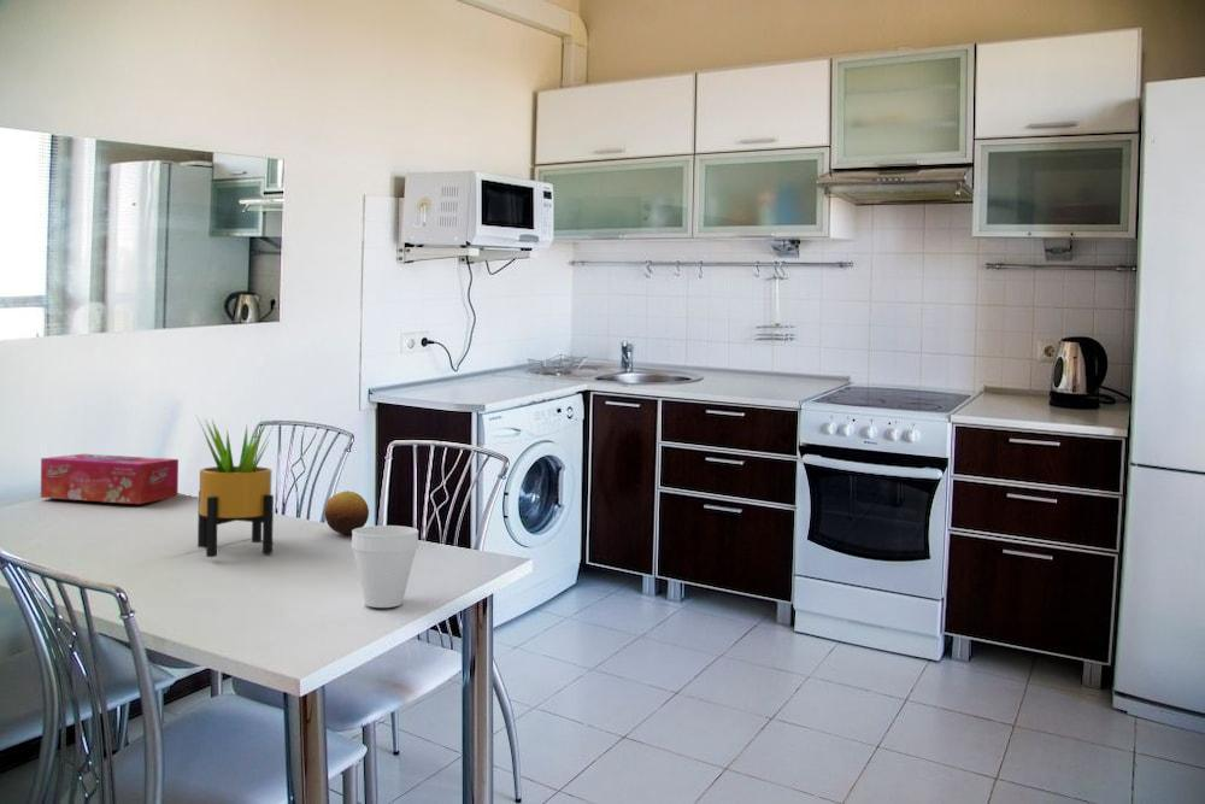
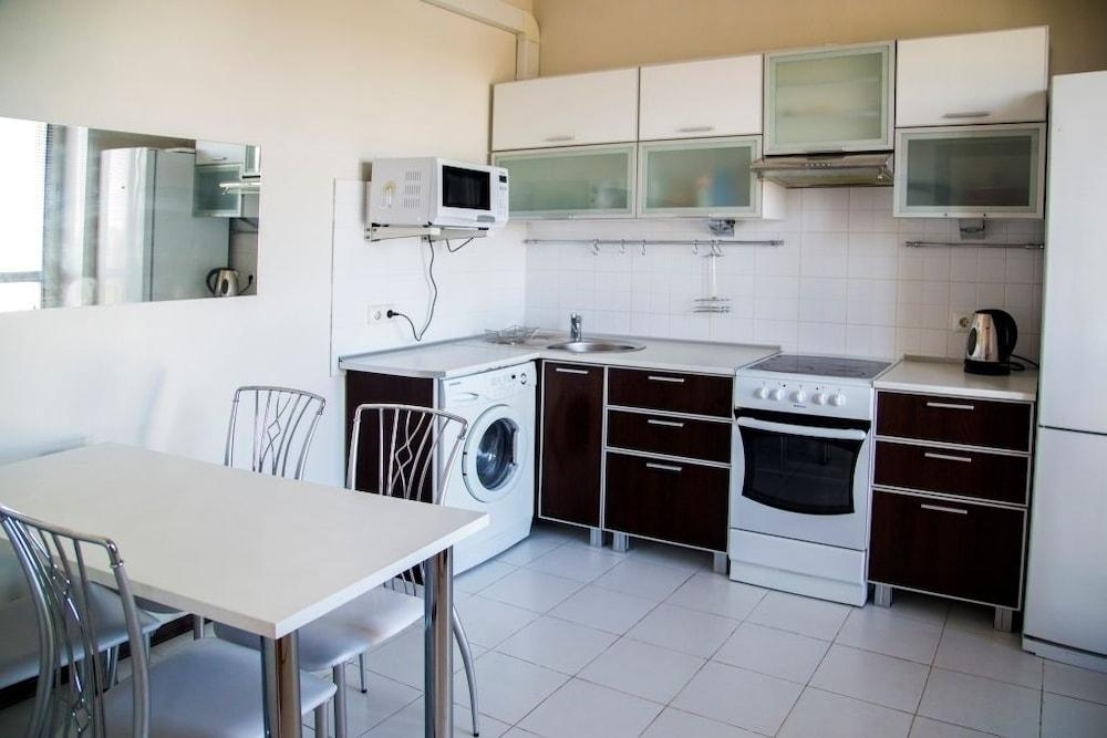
- potted plant (235, 481)
- fruit (346, 512)
- cup (384, 567)
- tissue box (110, 477)
